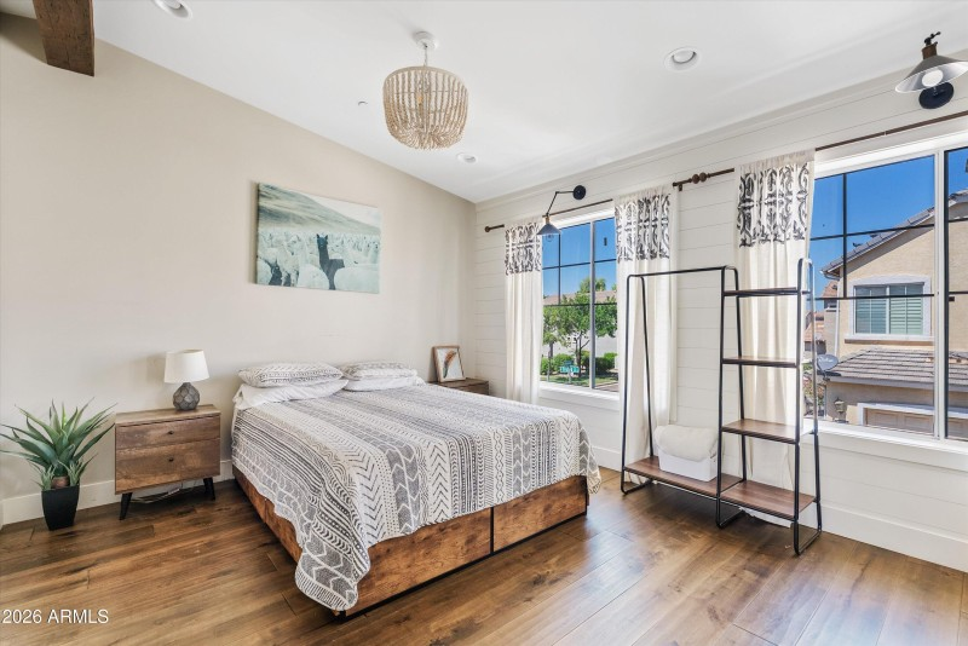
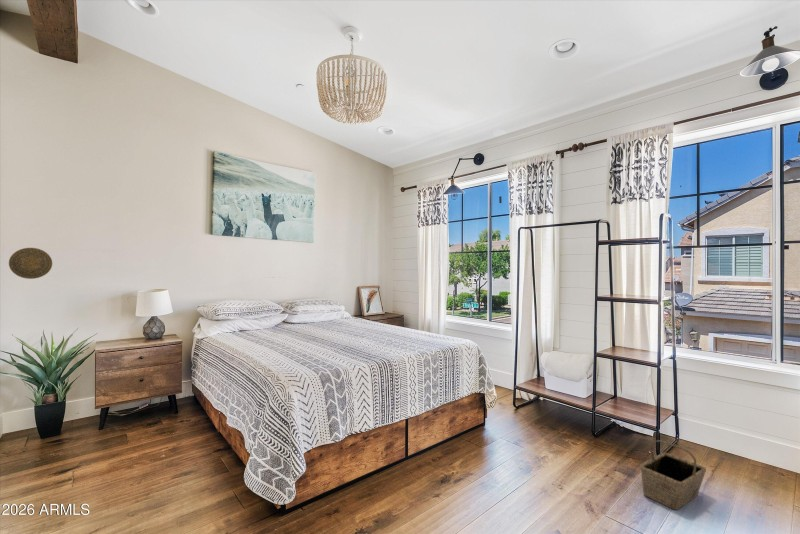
+ decorative plate (31, 263)
+ basket (672, 470)
